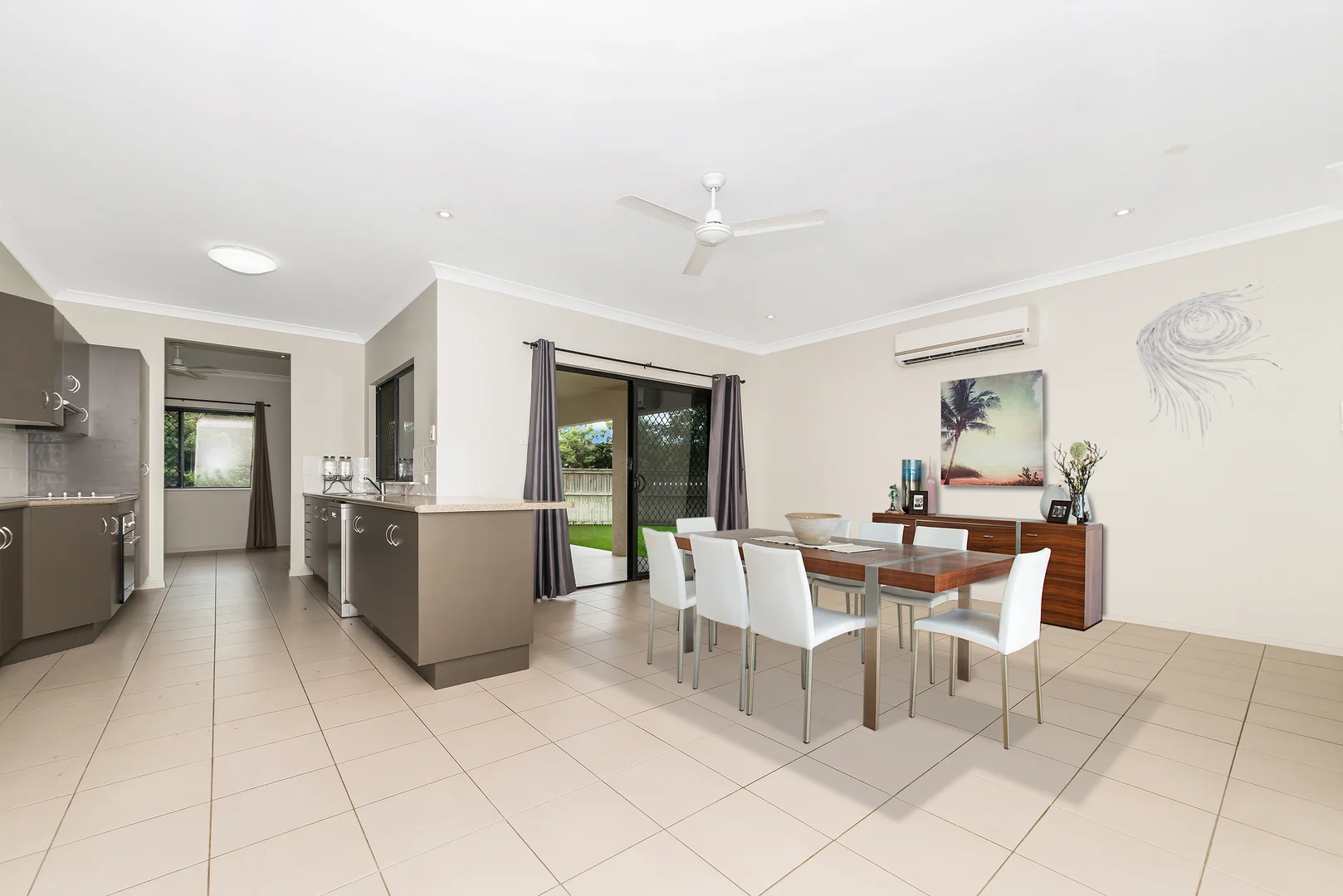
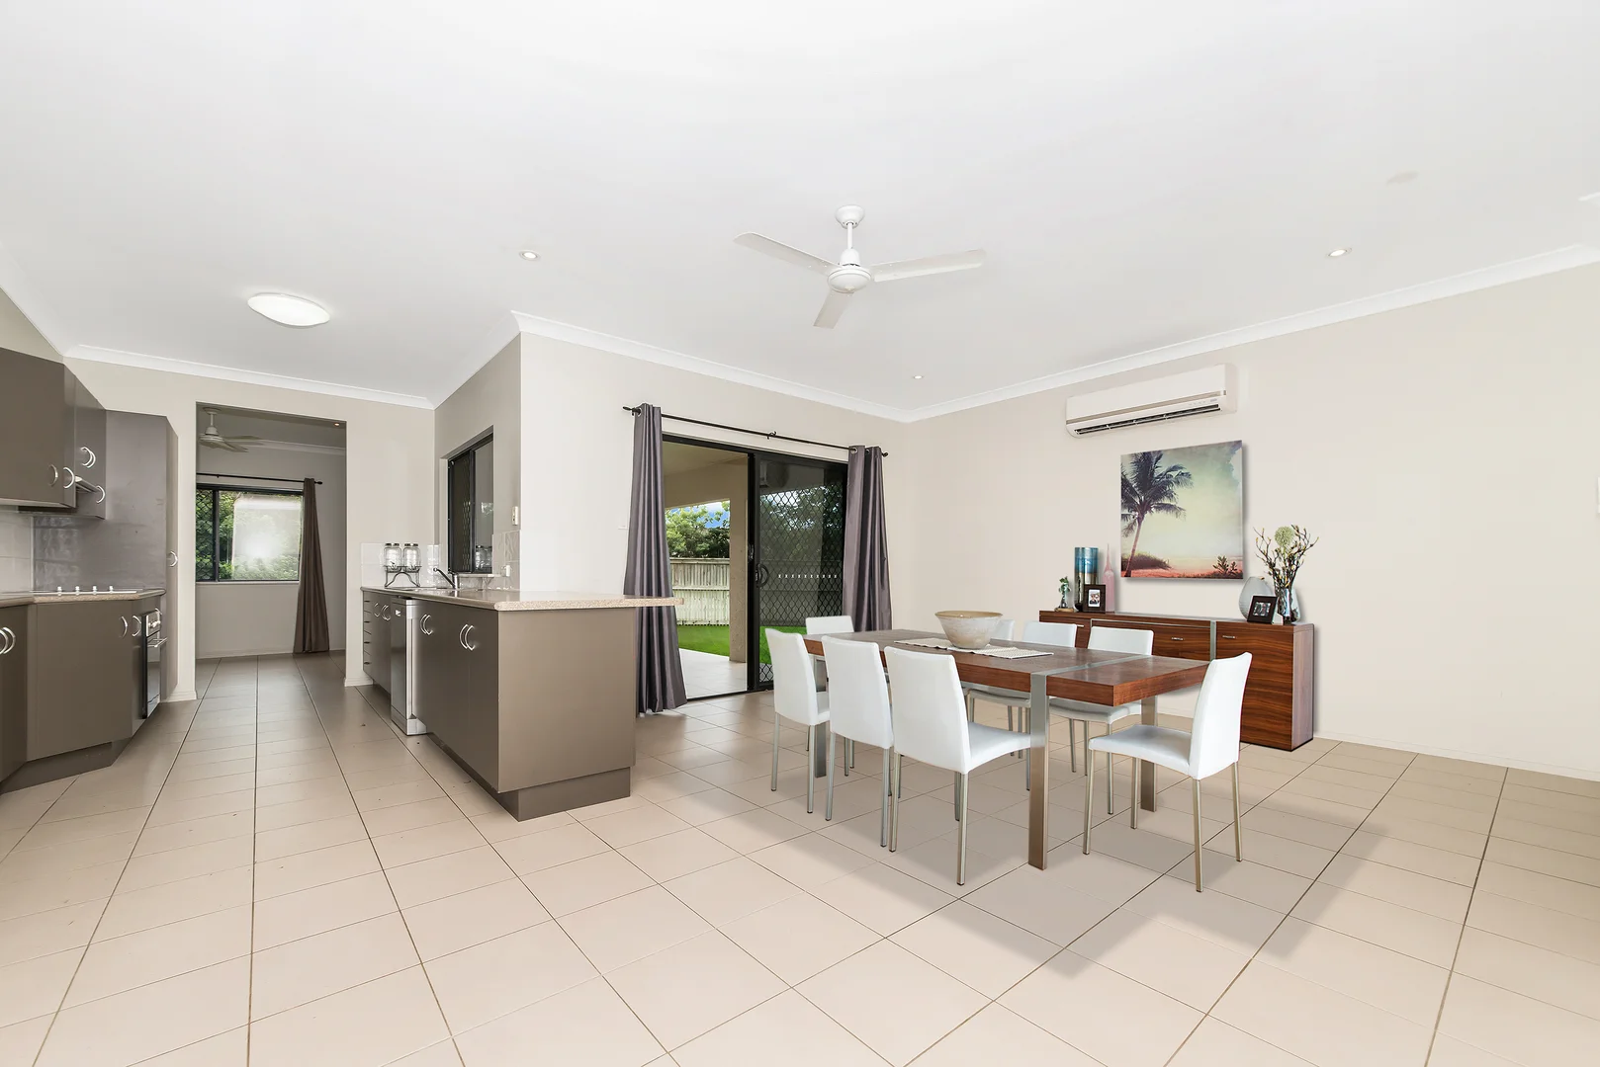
- wall sculpture (1204, 368)
